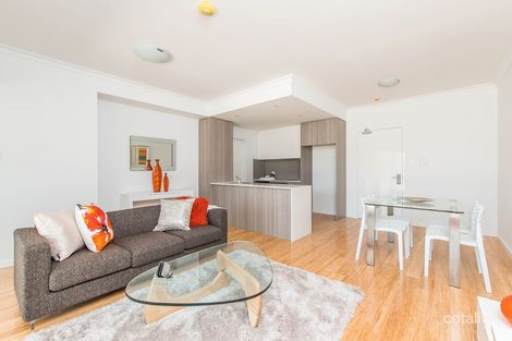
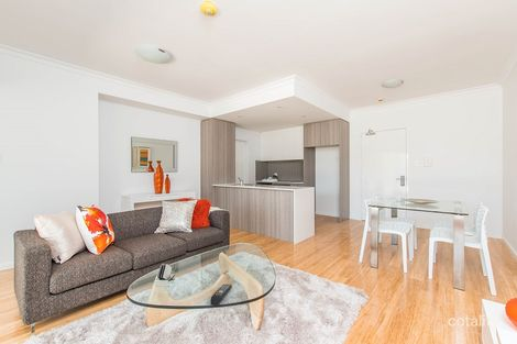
+ remote control (221, 292)
